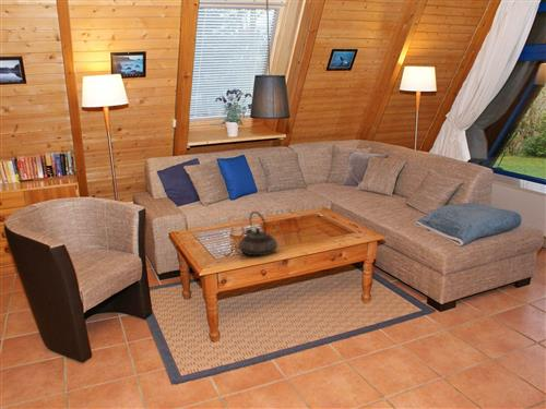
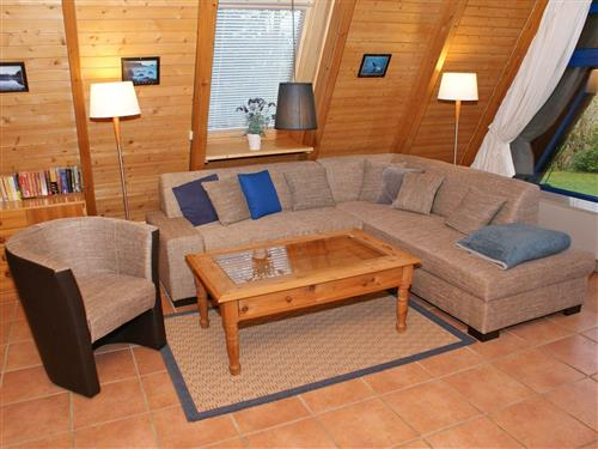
- teapot (257, 231)
